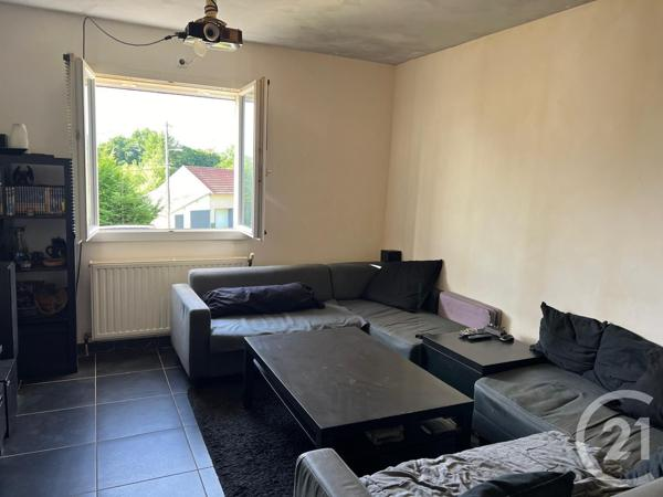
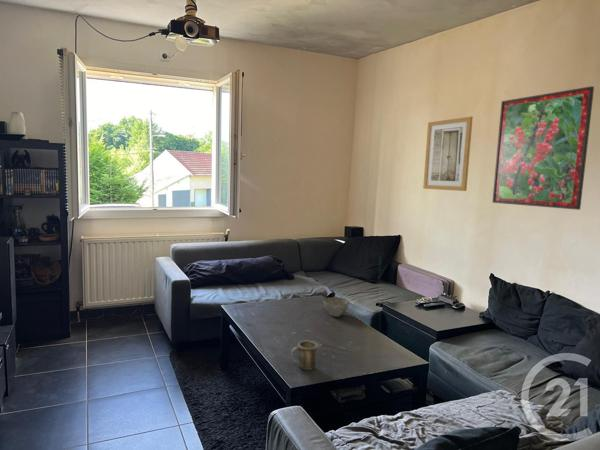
+ mug (304, 356)
+ wall art (446, 155)
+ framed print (537, 150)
+ bowl (335, 307)
